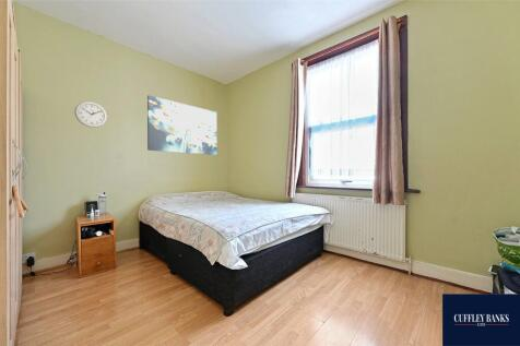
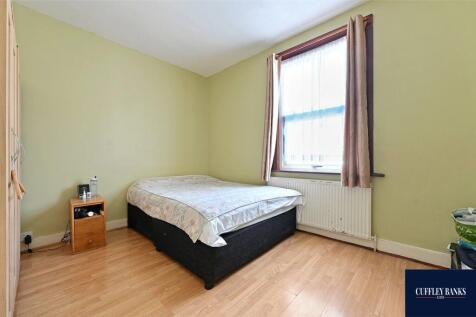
- wall clock (91, 114)
- wall art (186, 129)
